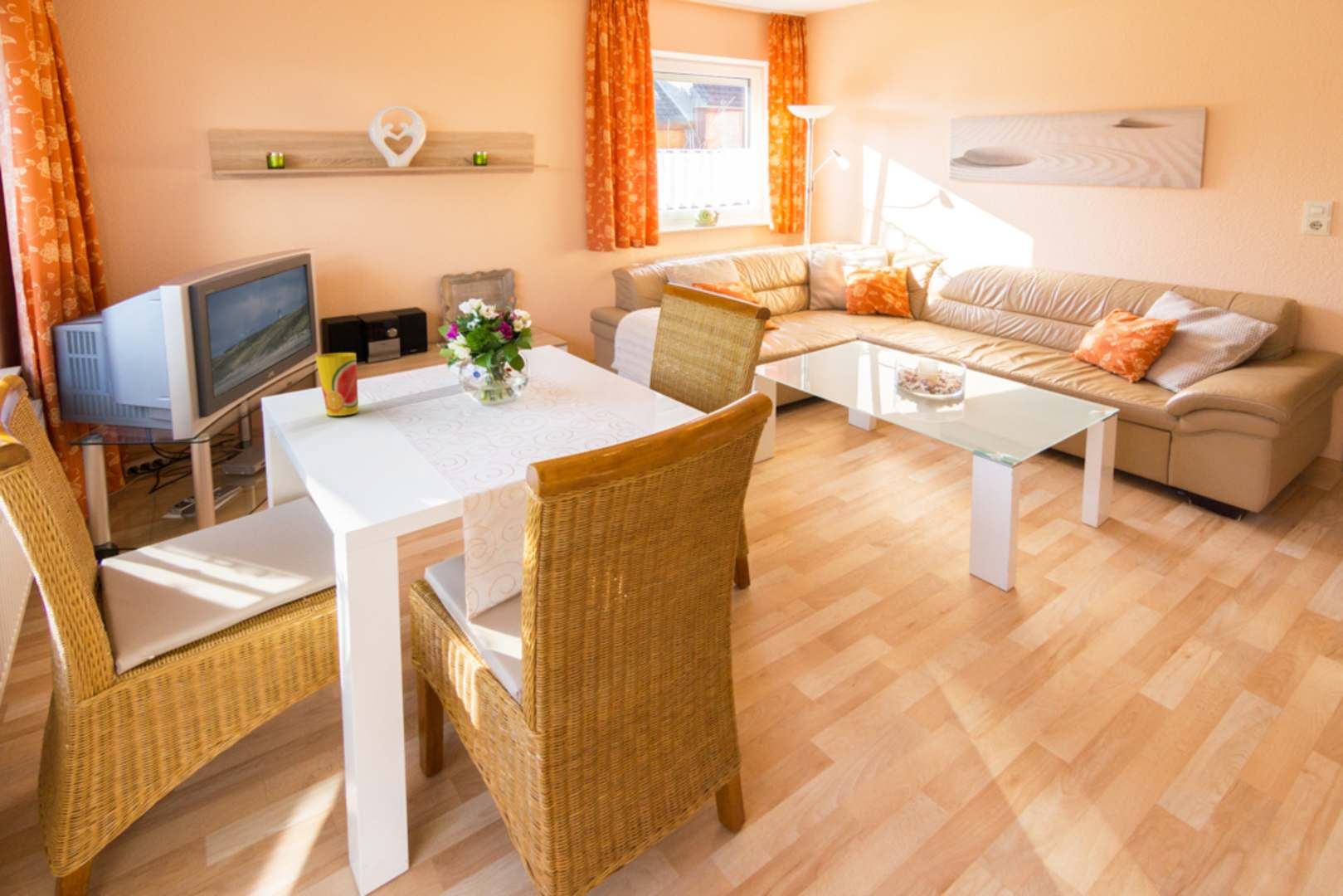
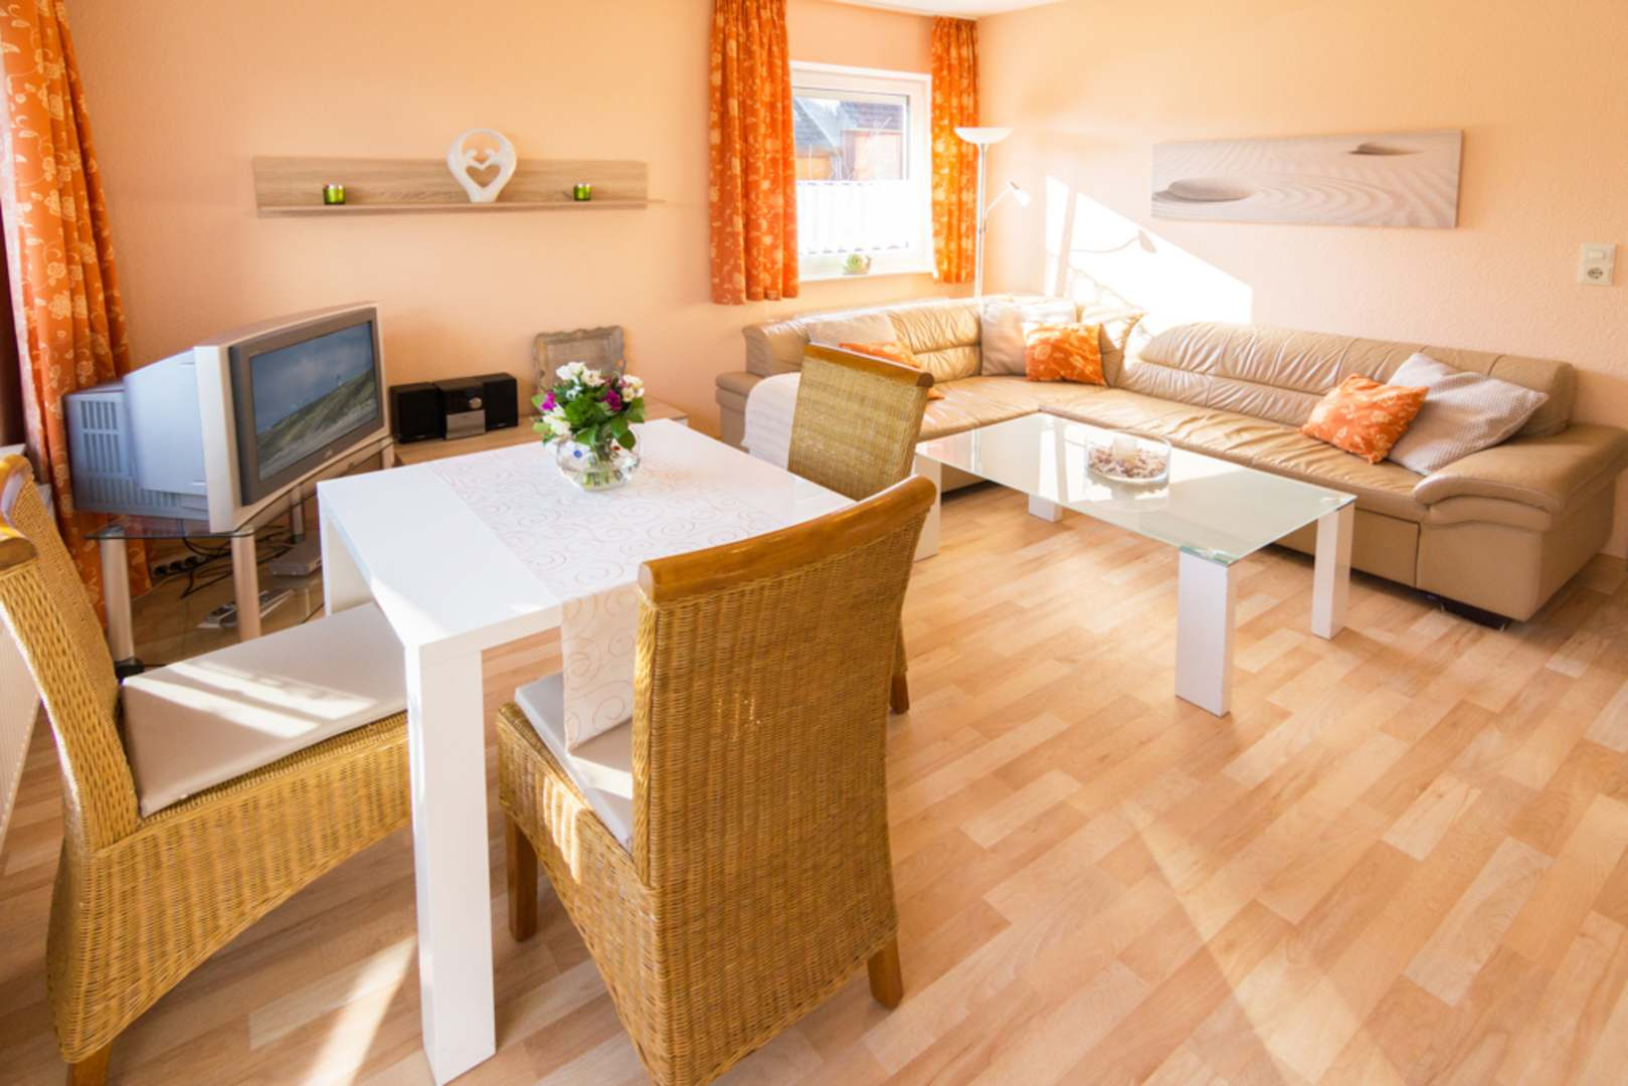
- cup (339, 384)
